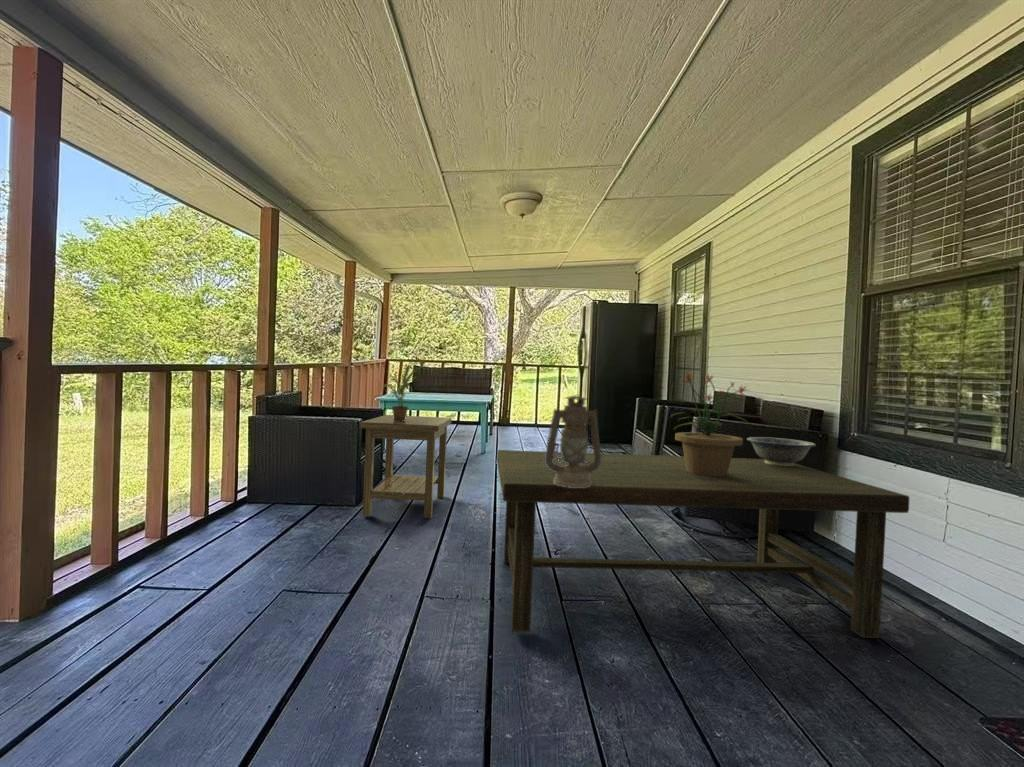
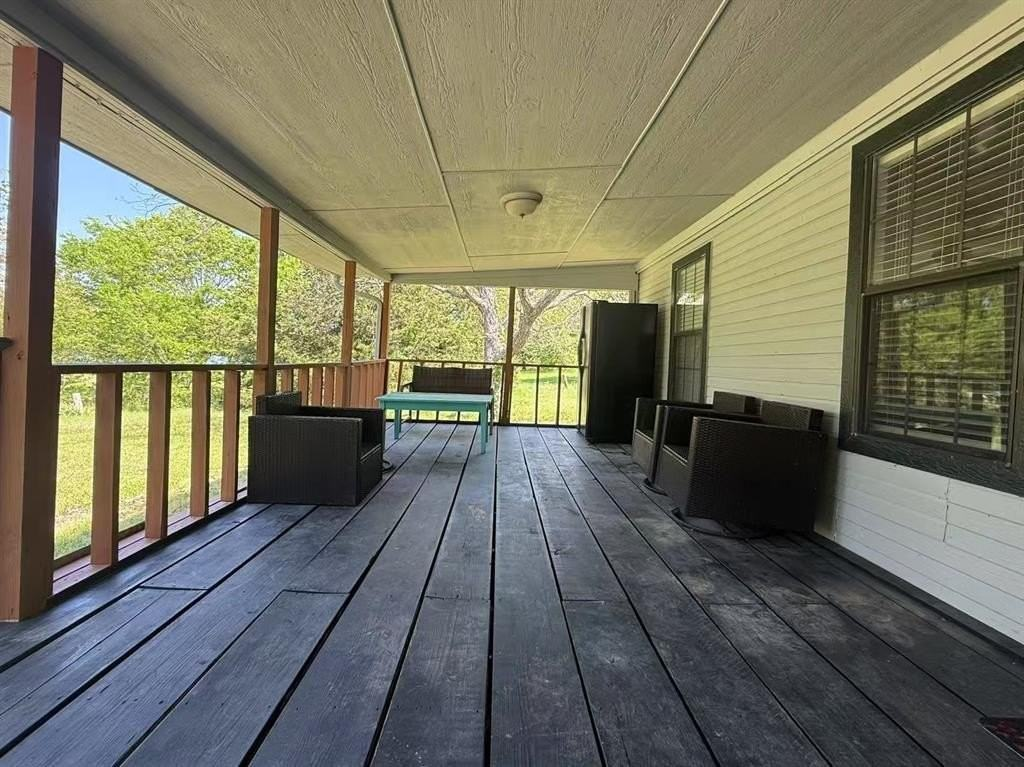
- potted plant (403, 392)
- decorative bowl (779, 452)
- potted plant (706, 422)
- side table (407, 475)
- lantern (573, 438)
- coffee table (667, 505)
